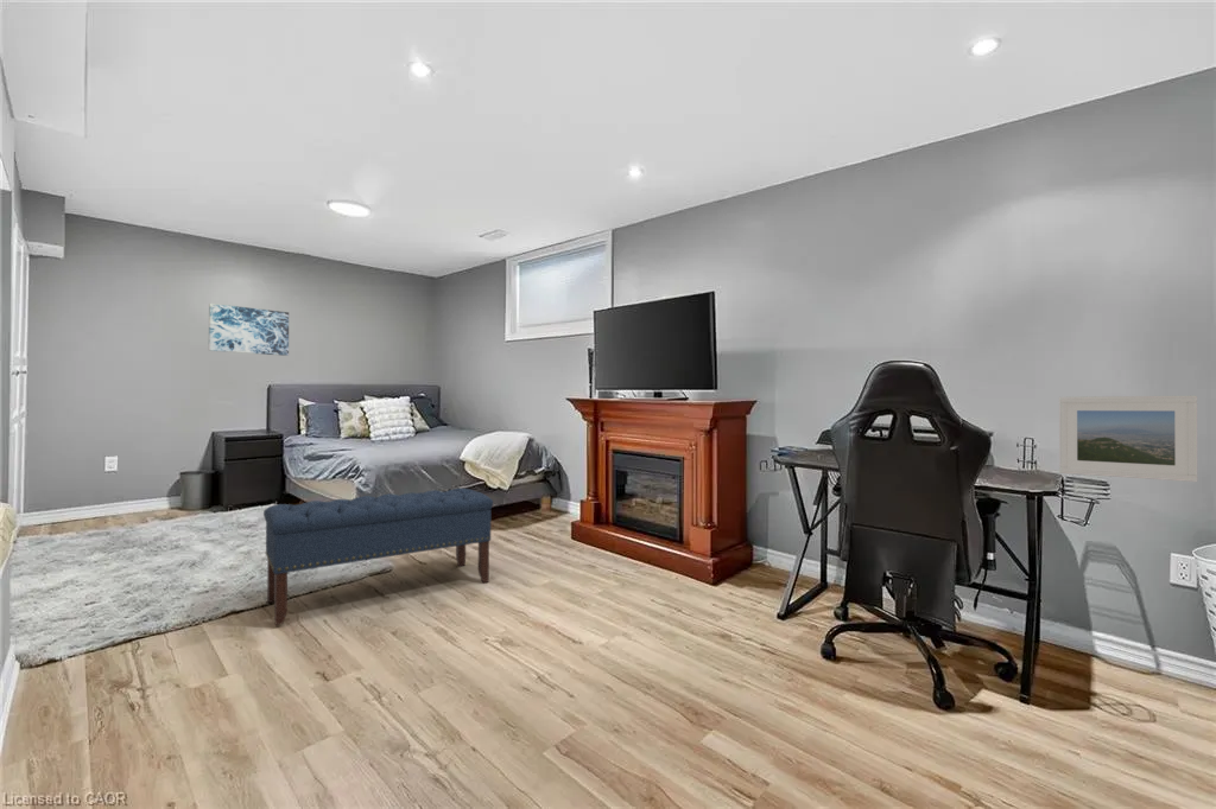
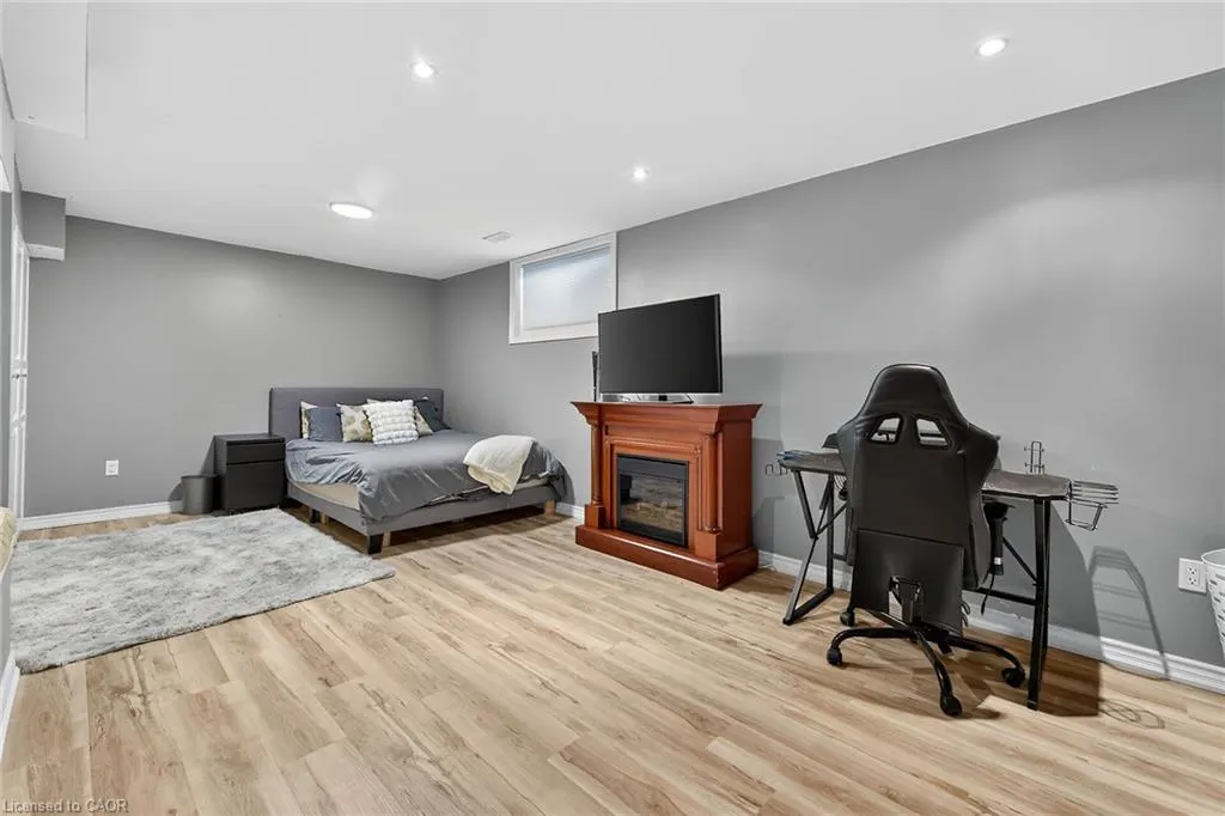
- bench (384, 543)
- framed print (1123, 437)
- wall art (249, 330)
